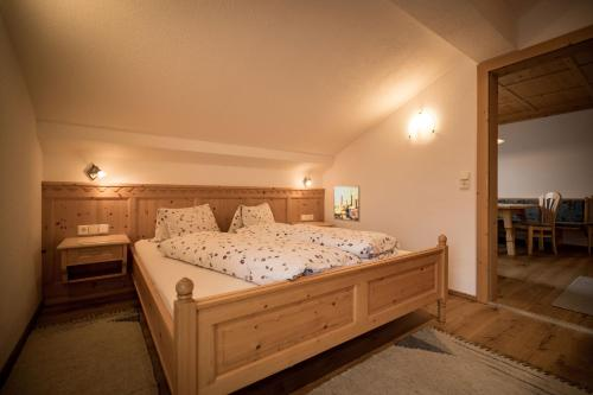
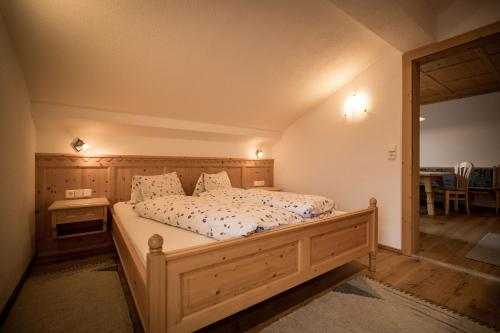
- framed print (345, 203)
